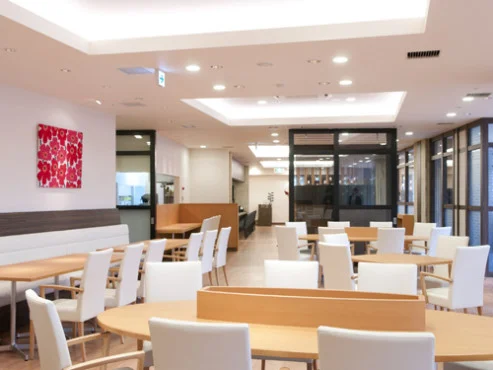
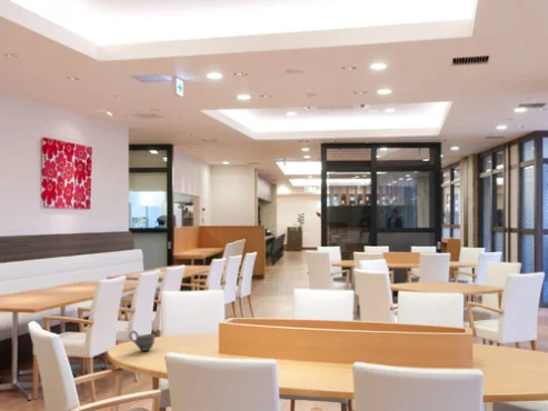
+ cup (142, 340)
